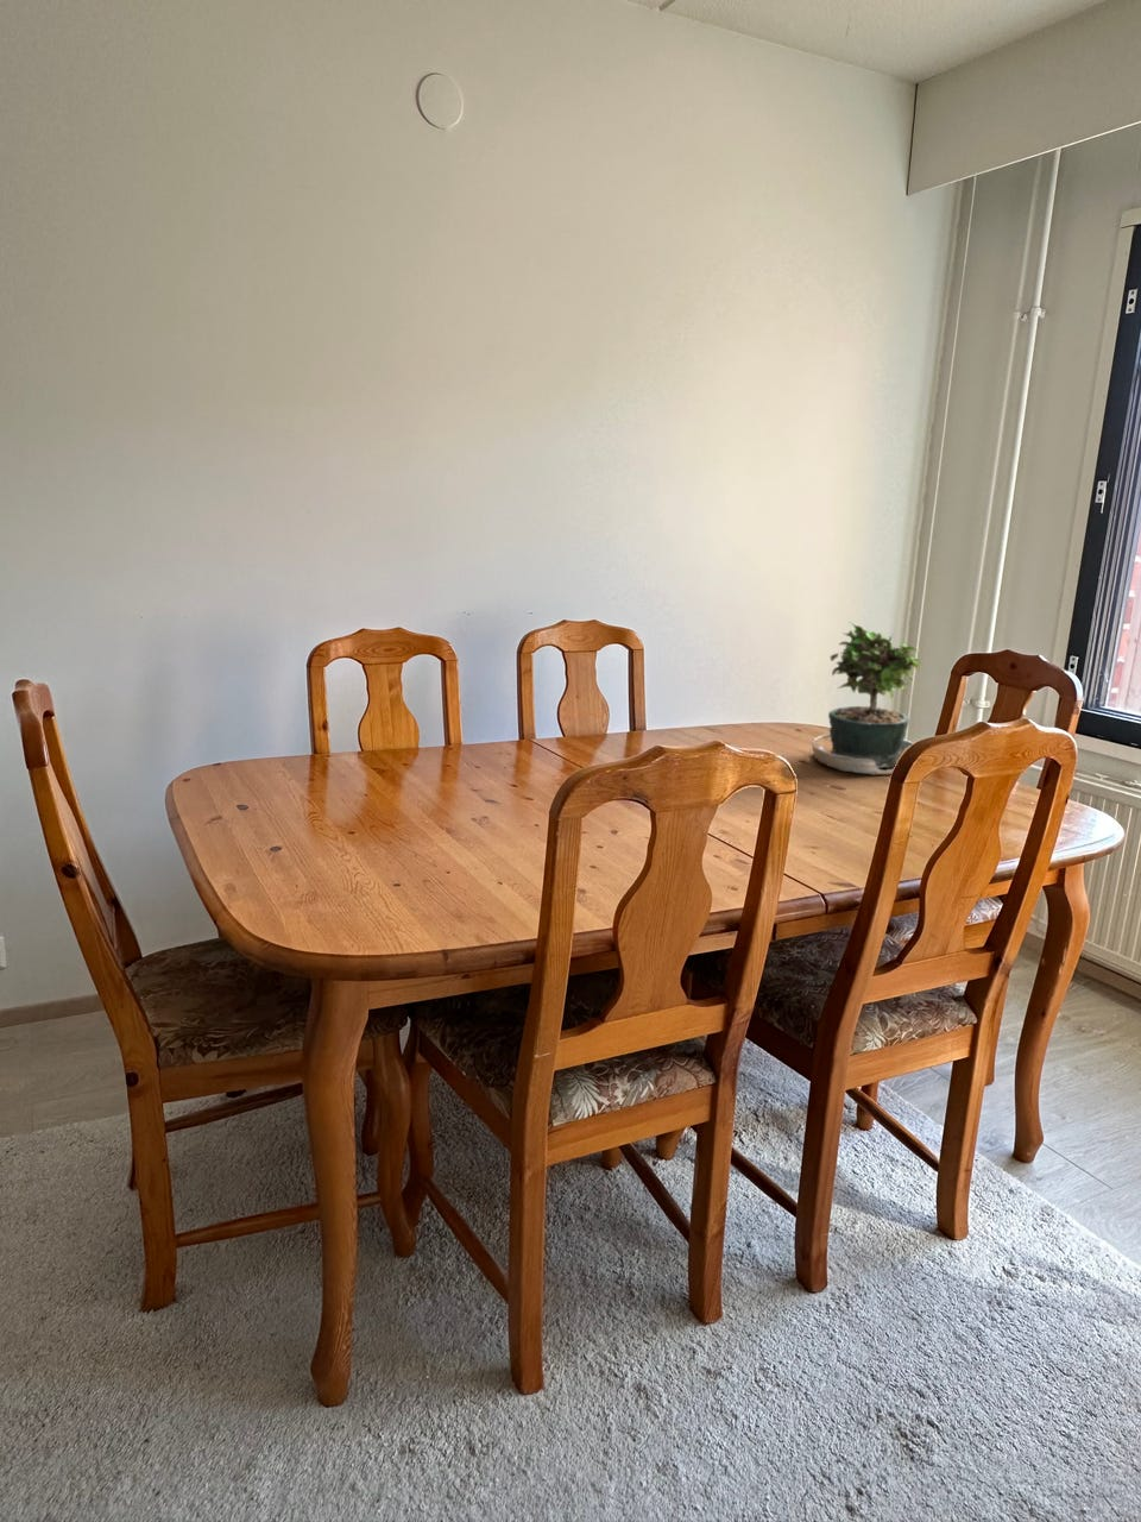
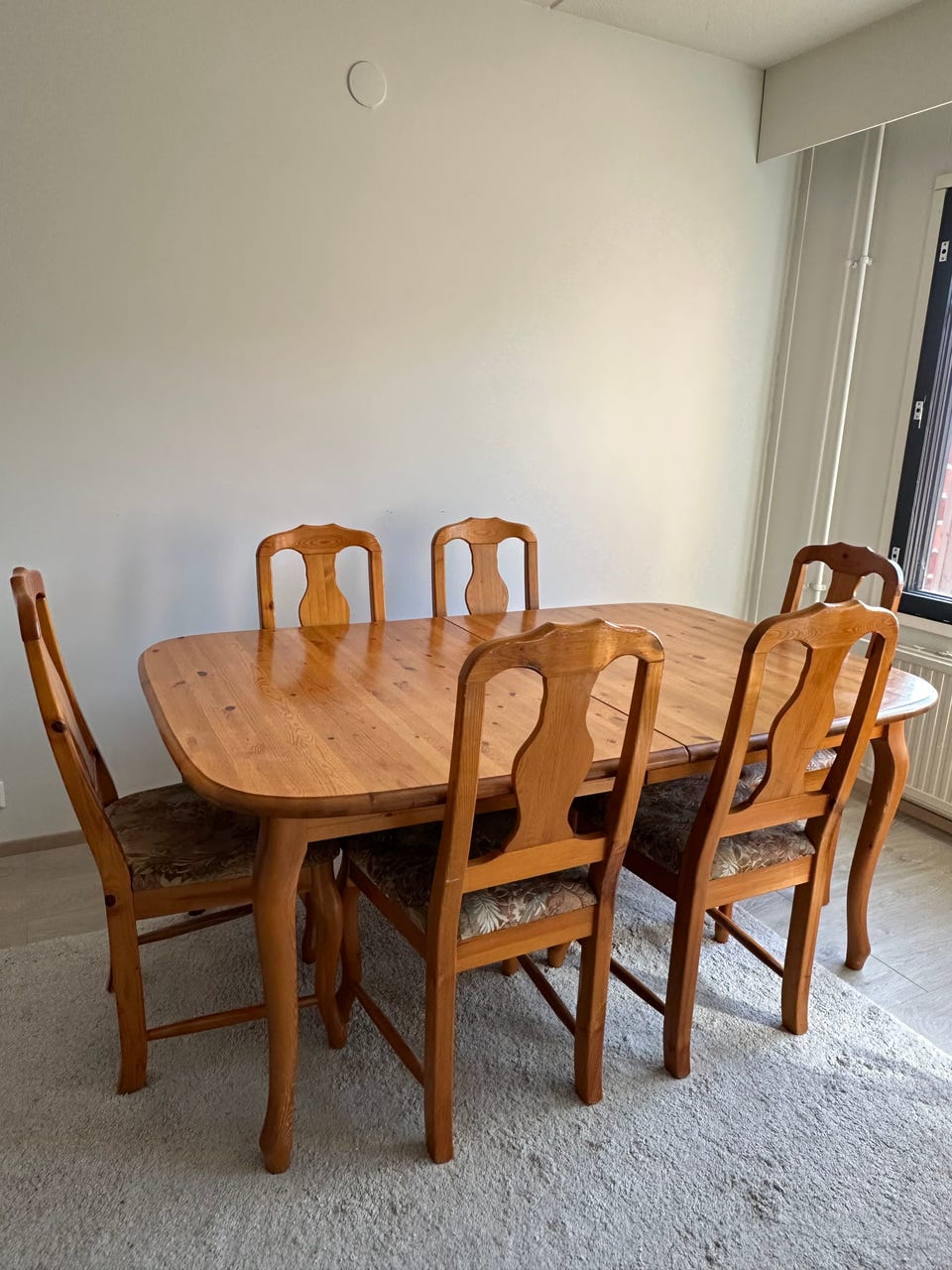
- potted plant (870, 691)
